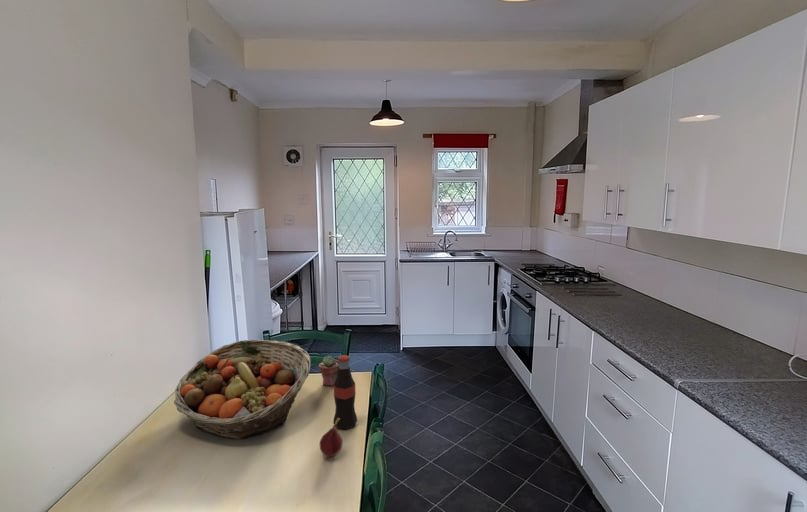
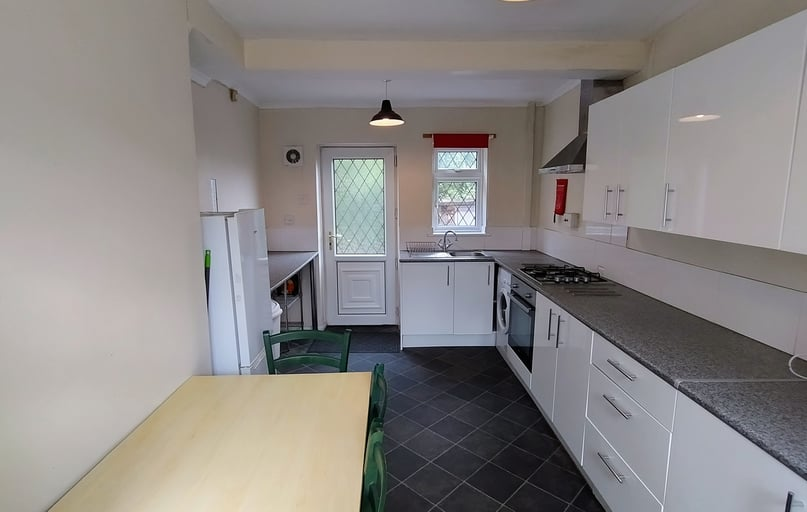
- bottle (344, 390)
- fruit (330, 436)
- fruit basket (244, 385)
- potted succulent (330, 369)
